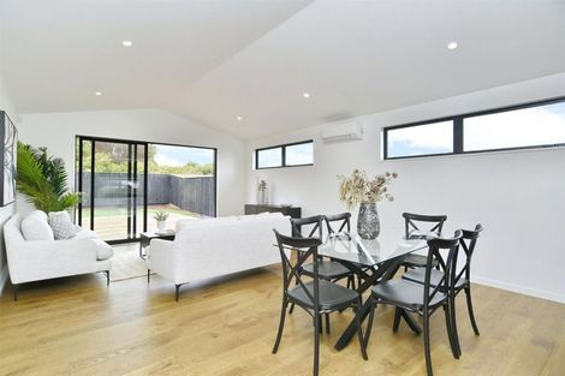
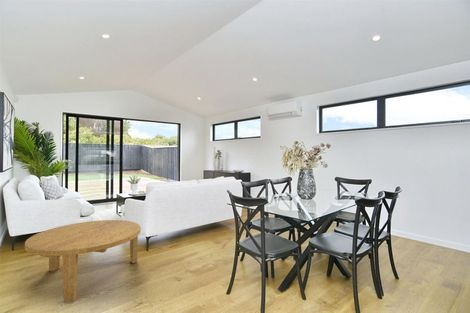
+ coffee table (88, 252)
